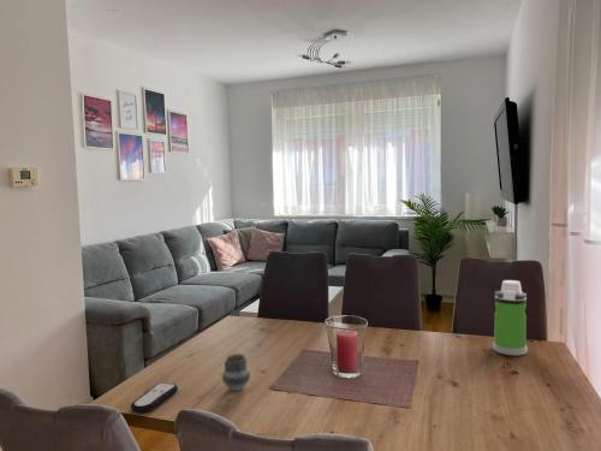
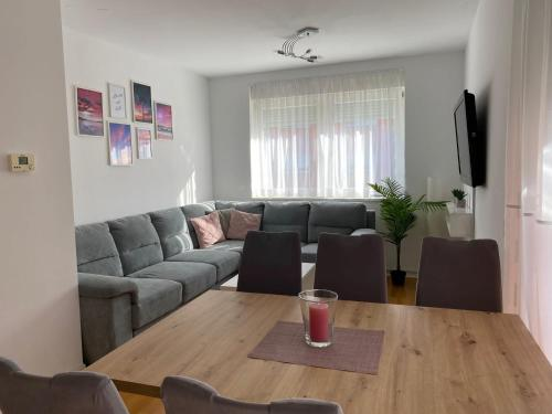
- cup (236, 370)
- remote control (154, 397)
- water bottle (510, 315)
